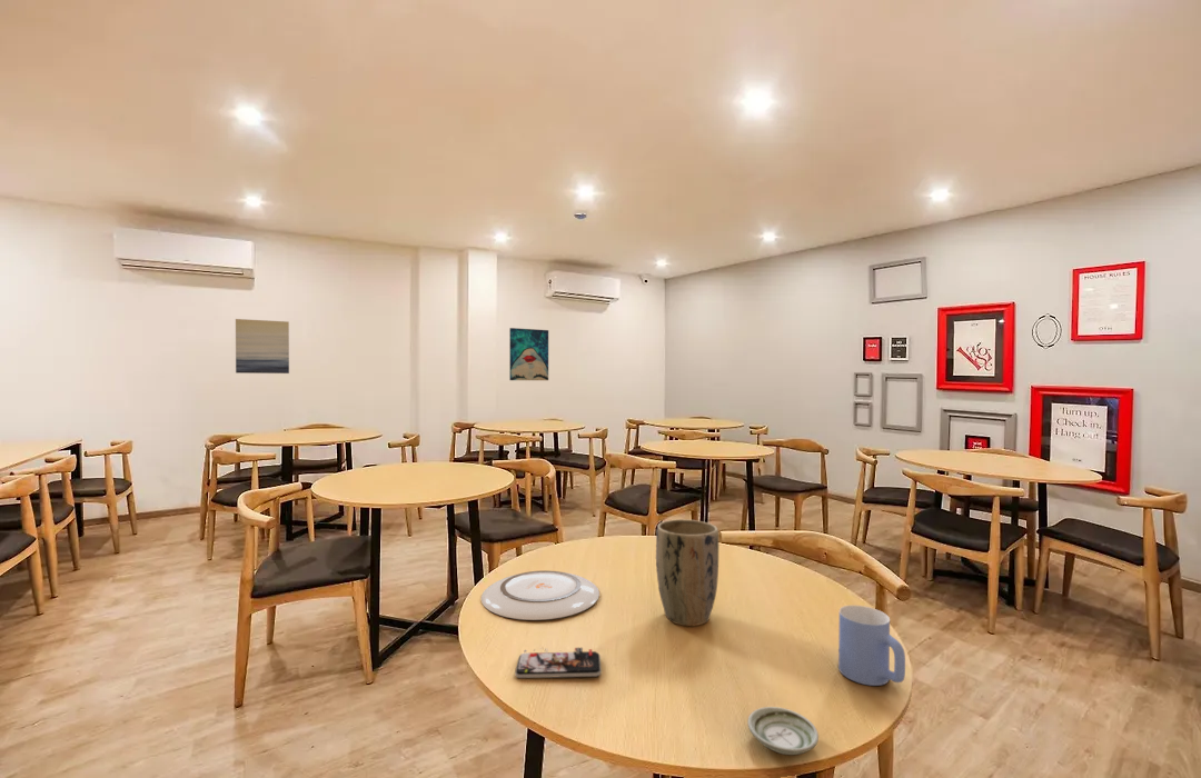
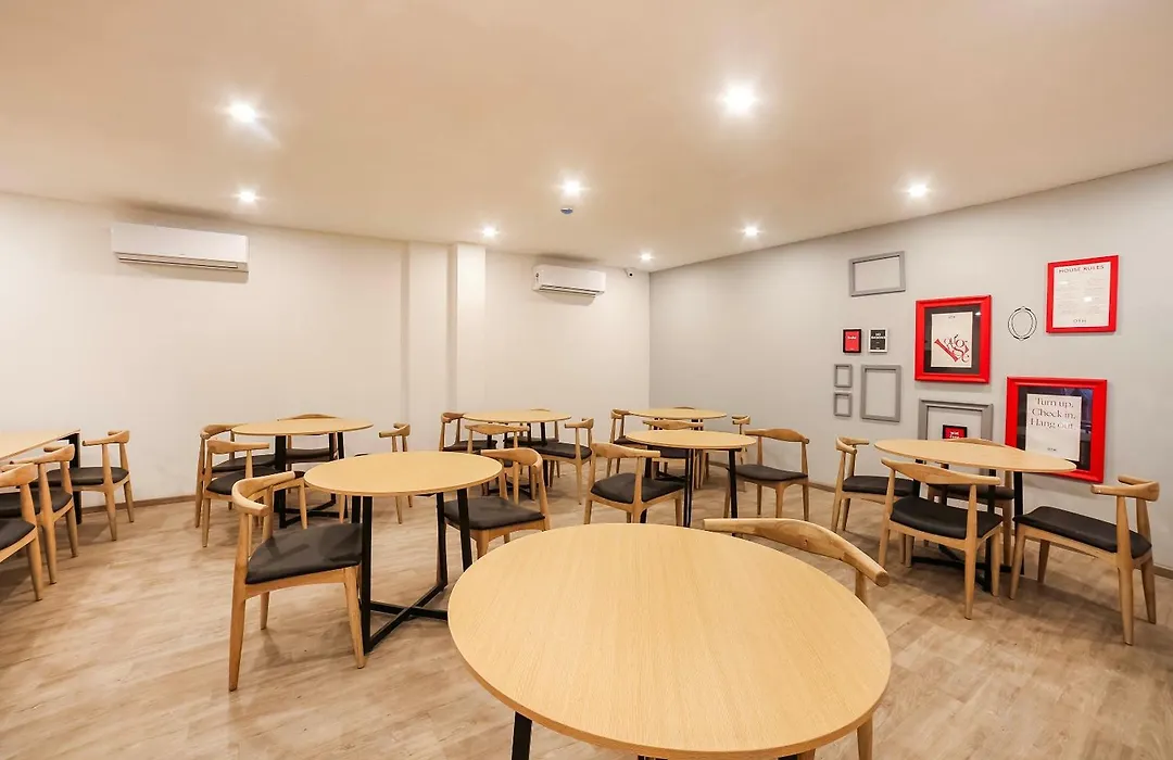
- wall art (262, 347)
- wall art (529, 355)
- plate (540, 589)
- mug (870, 648)
- smartphone (558, 659)
- plant pot (686, 571)
- saucer (782, 734)
